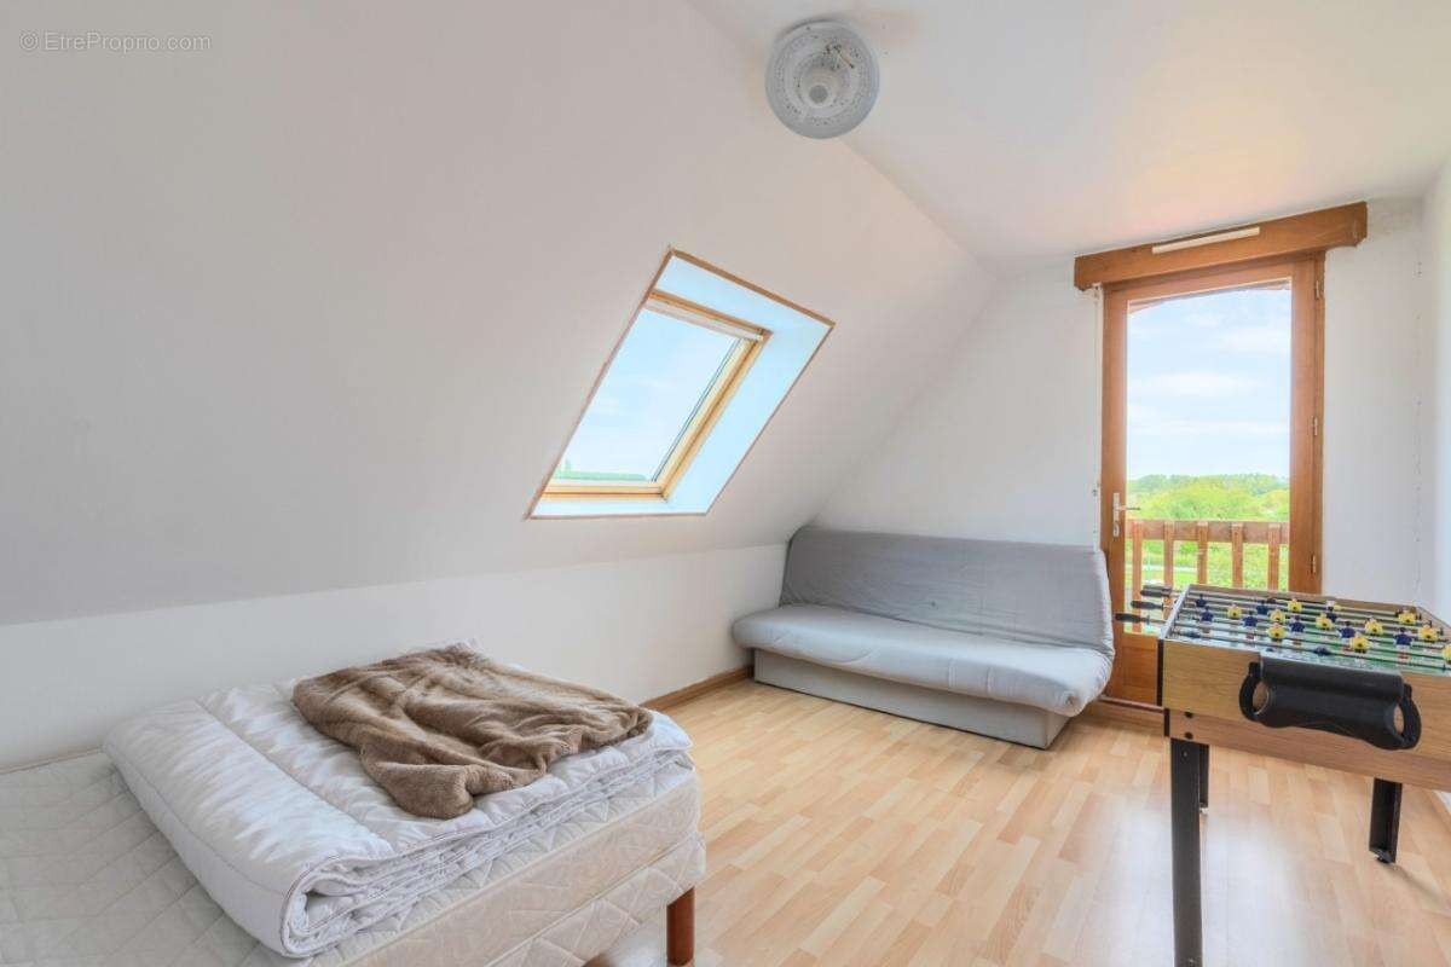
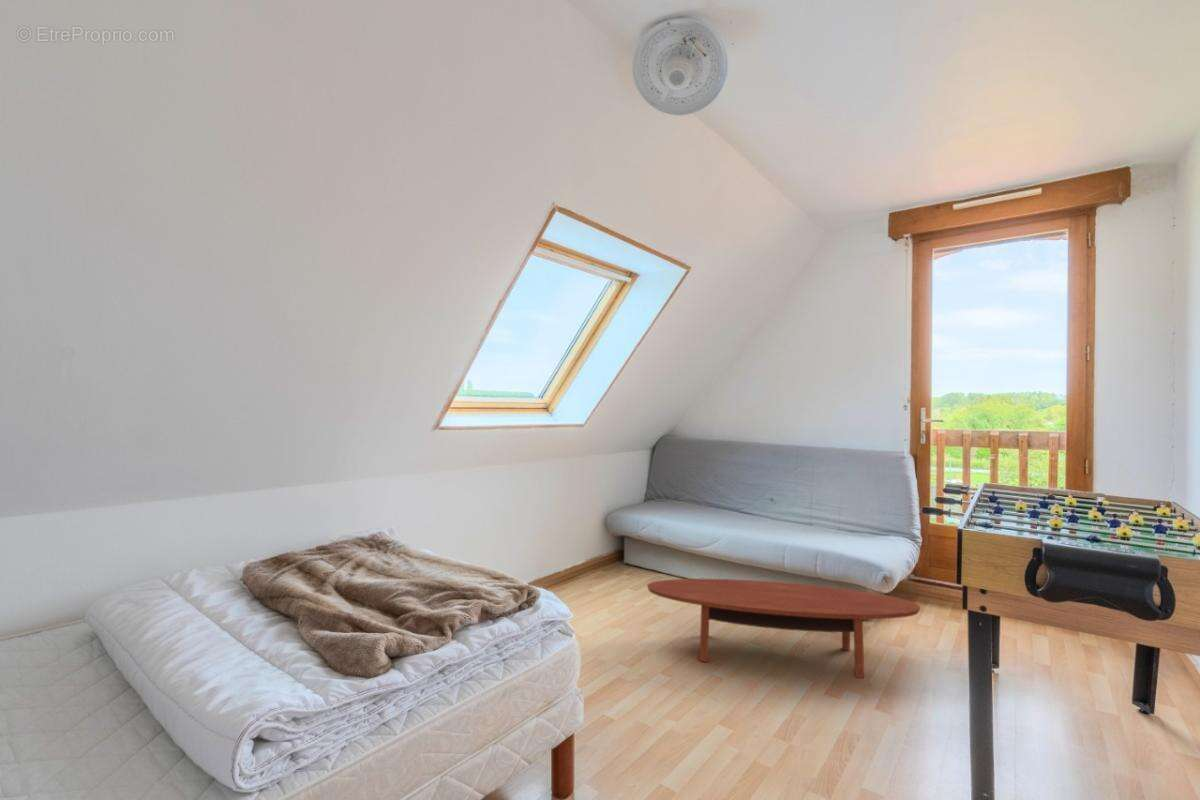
+ coffee table (776, 624)
